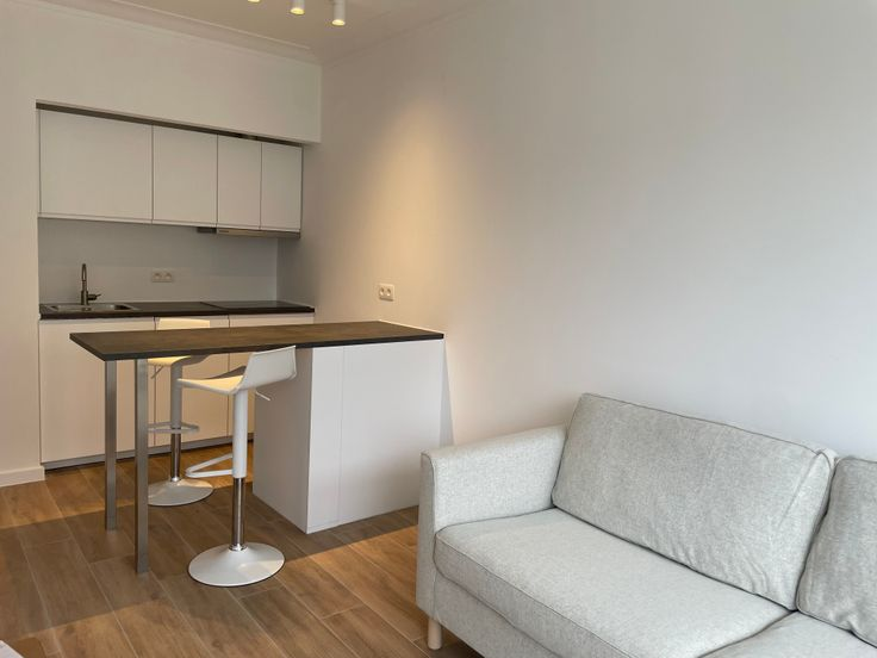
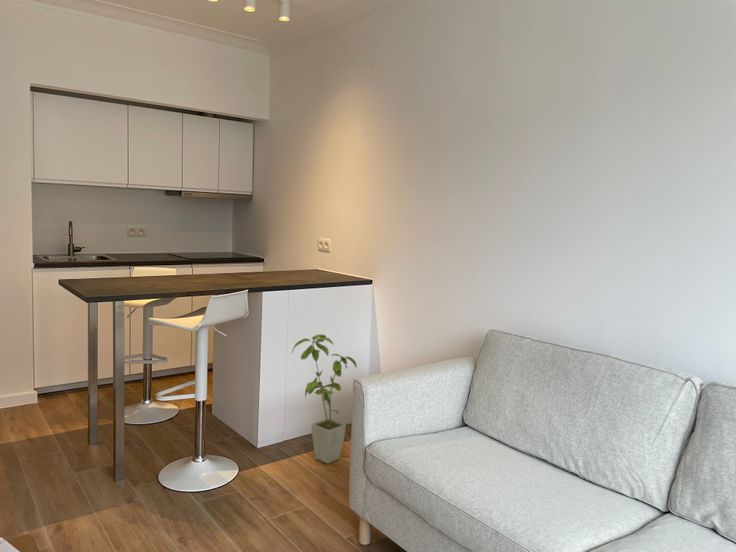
+ house plant (322, 399)
